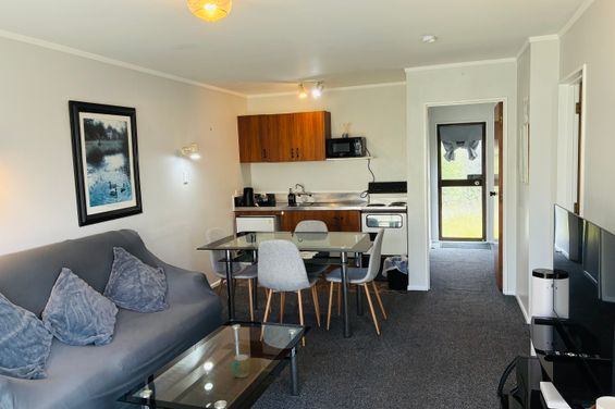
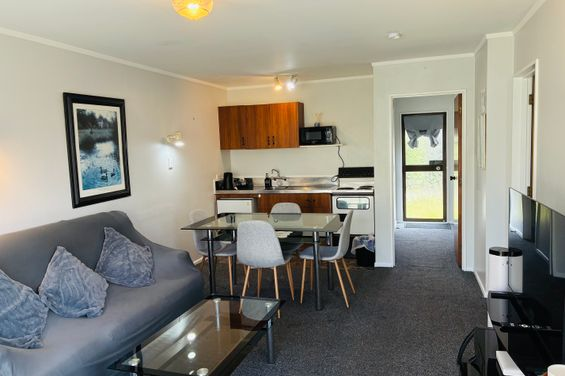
- mug (239, 367)
